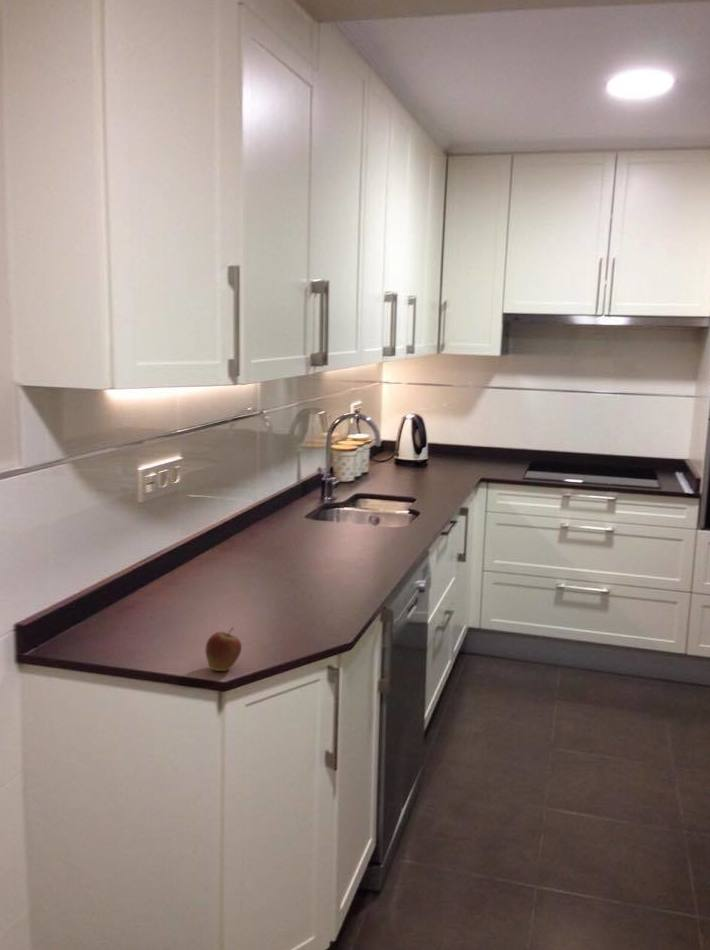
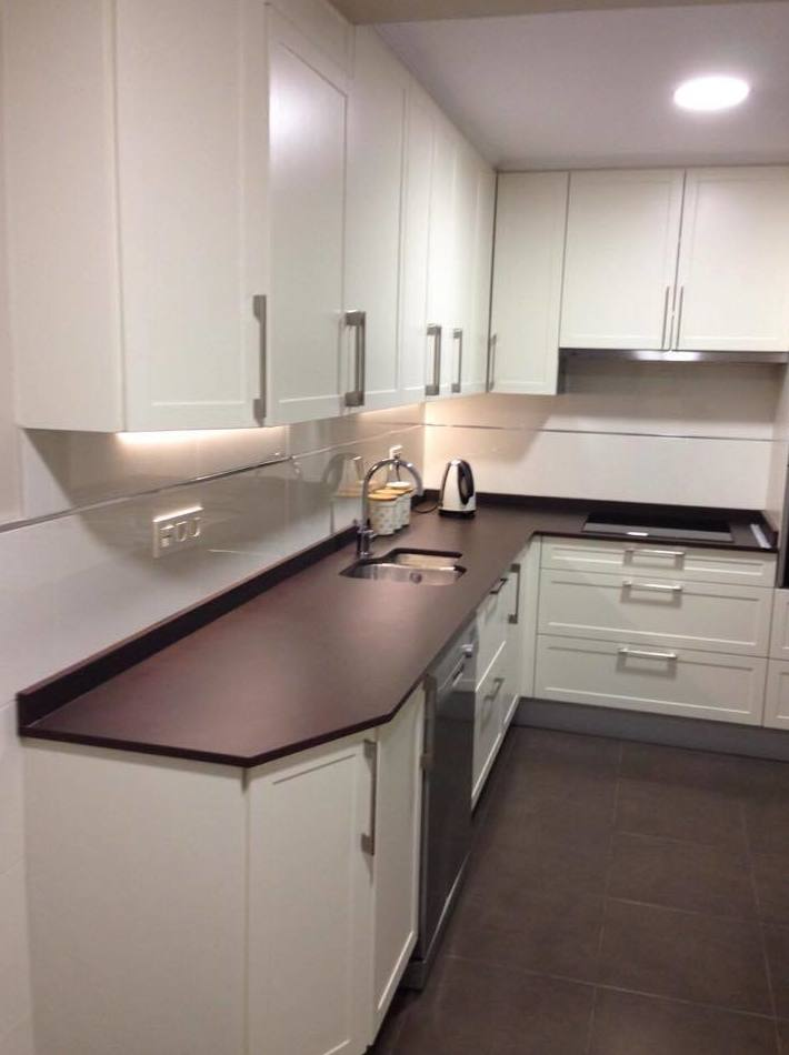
- fruit (223, 648)
